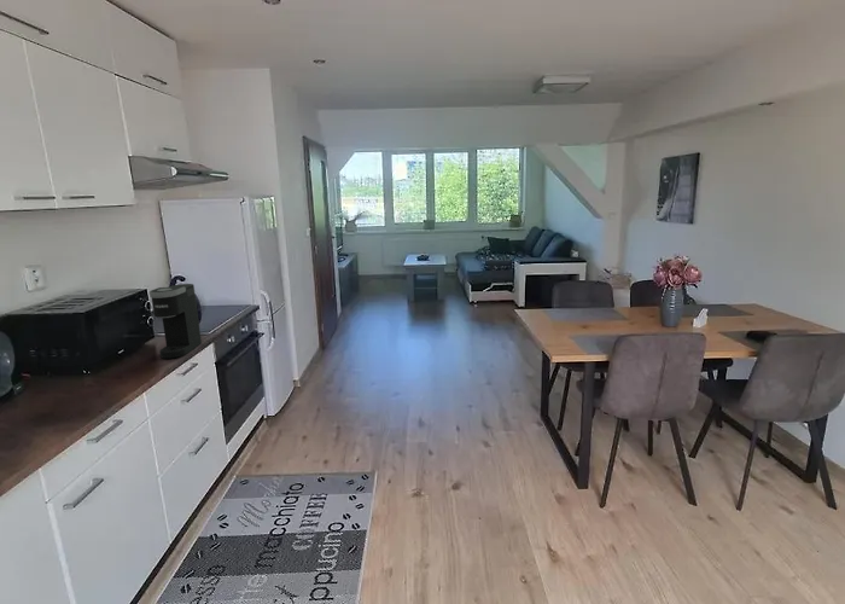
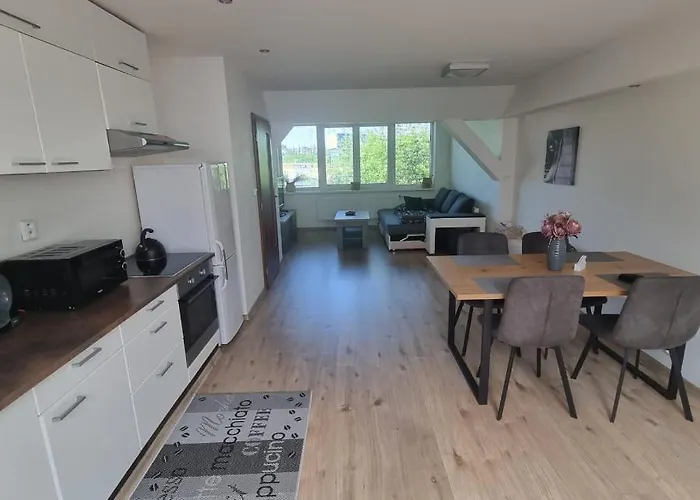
- coffee maker (176, 318)
